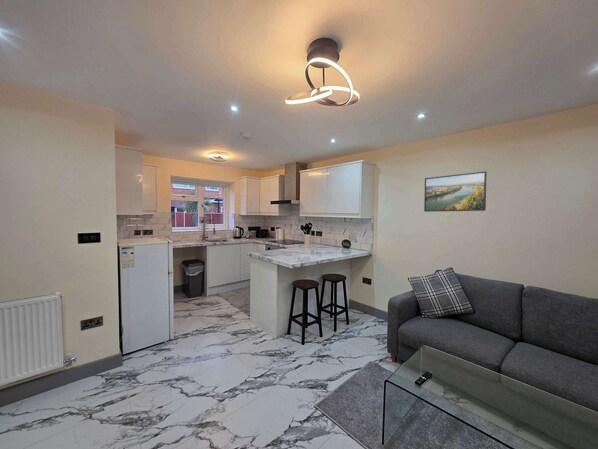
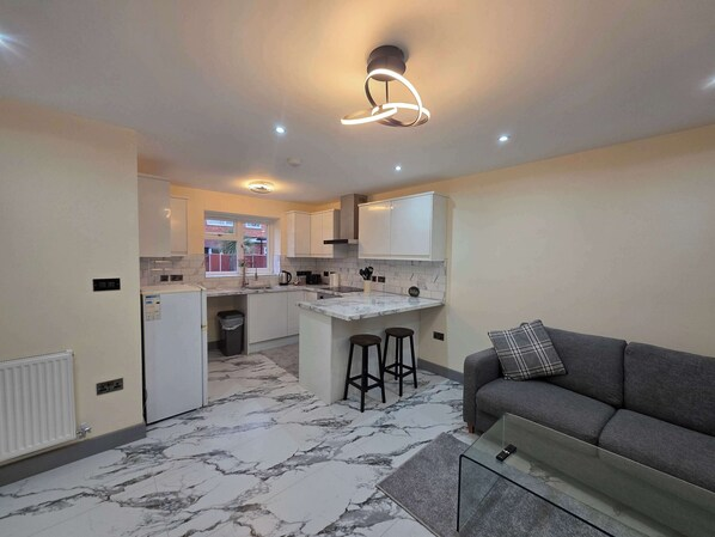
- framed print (452, 193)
